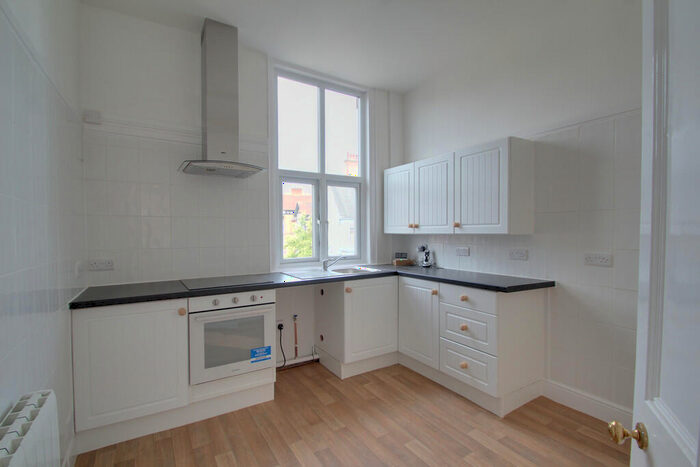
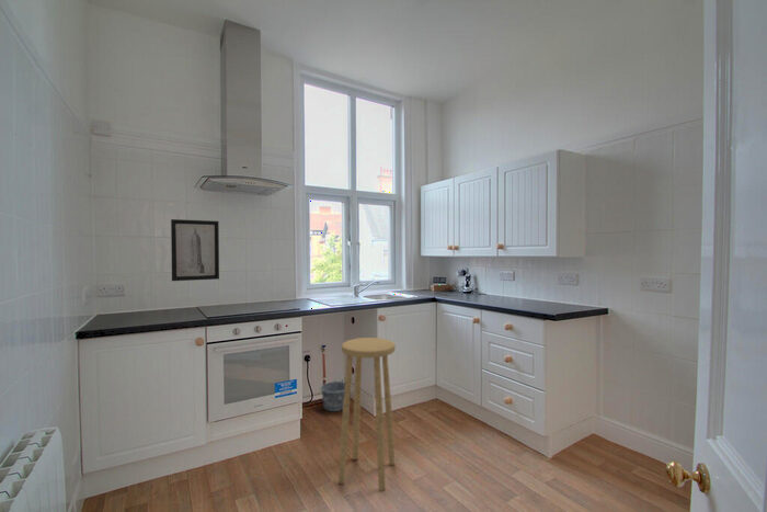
+ stool (376, 408)
+ wall art (195, 250)
+ bucket (334, 388)
